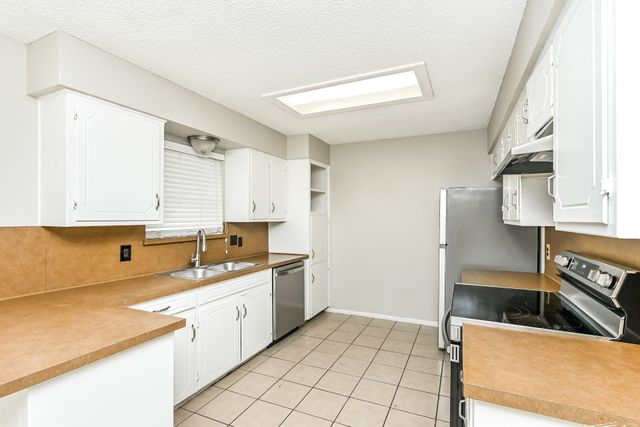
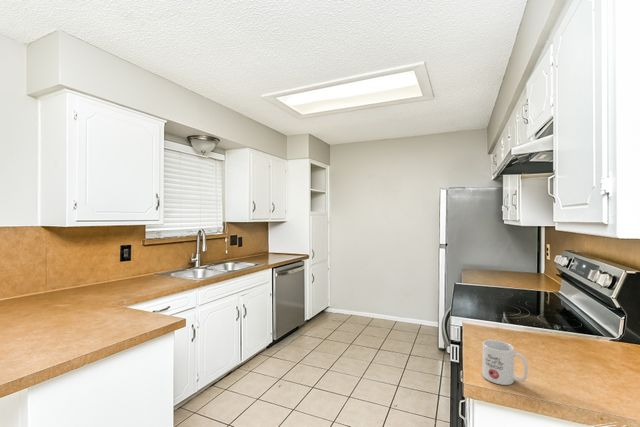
+ mug (504, 363)
